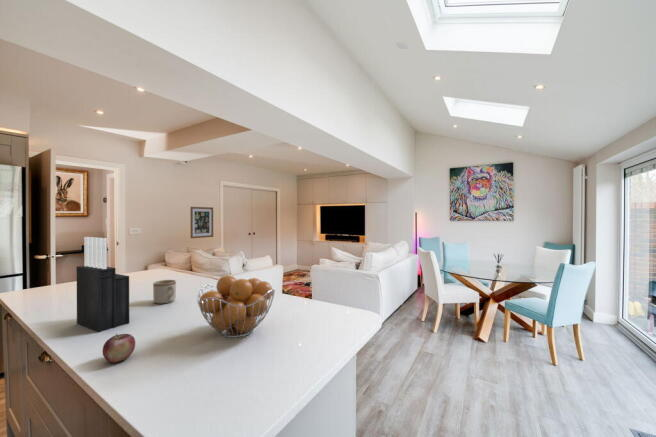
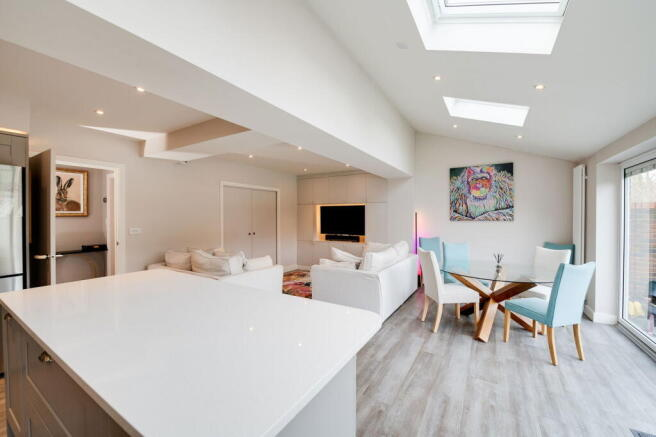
- wall art (202, 222)
- apple (119, 346)
- fruit basket (237, 304)
- mug (166, 292)
- knife block (106, 280)
